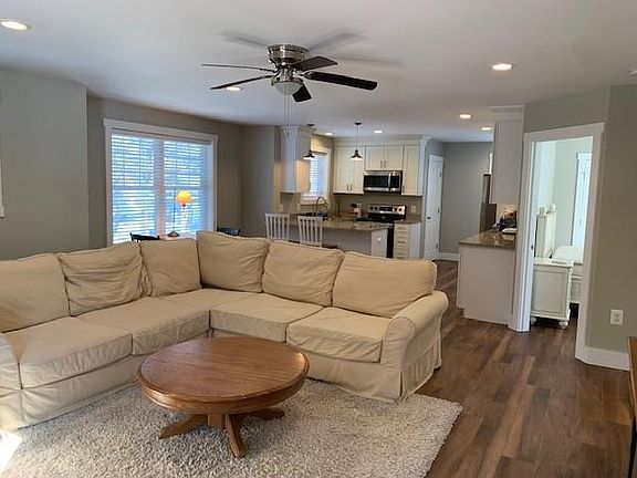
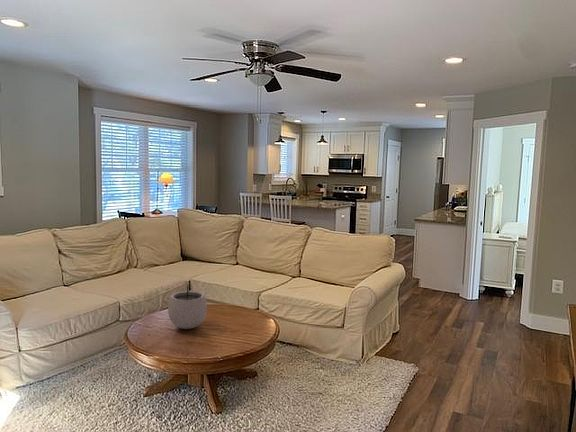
+ plant pot (187, 304)
